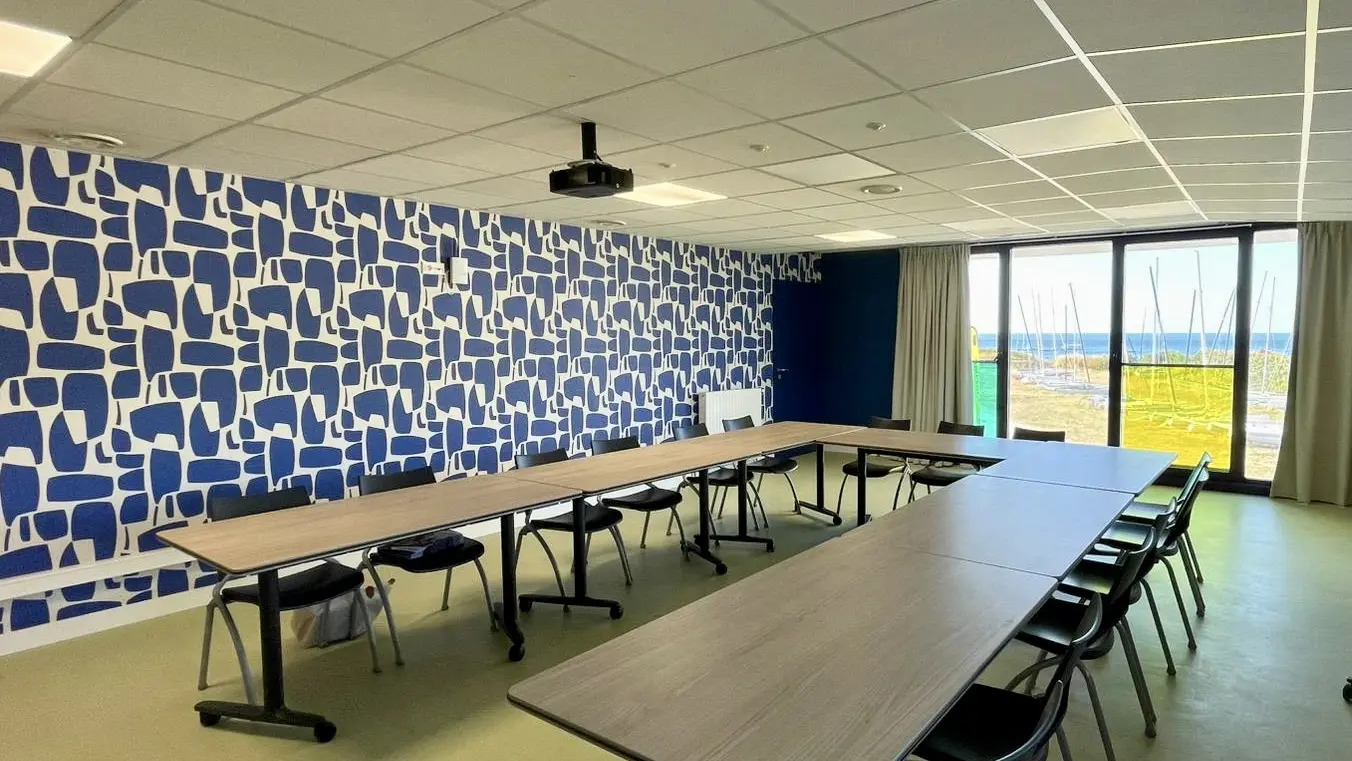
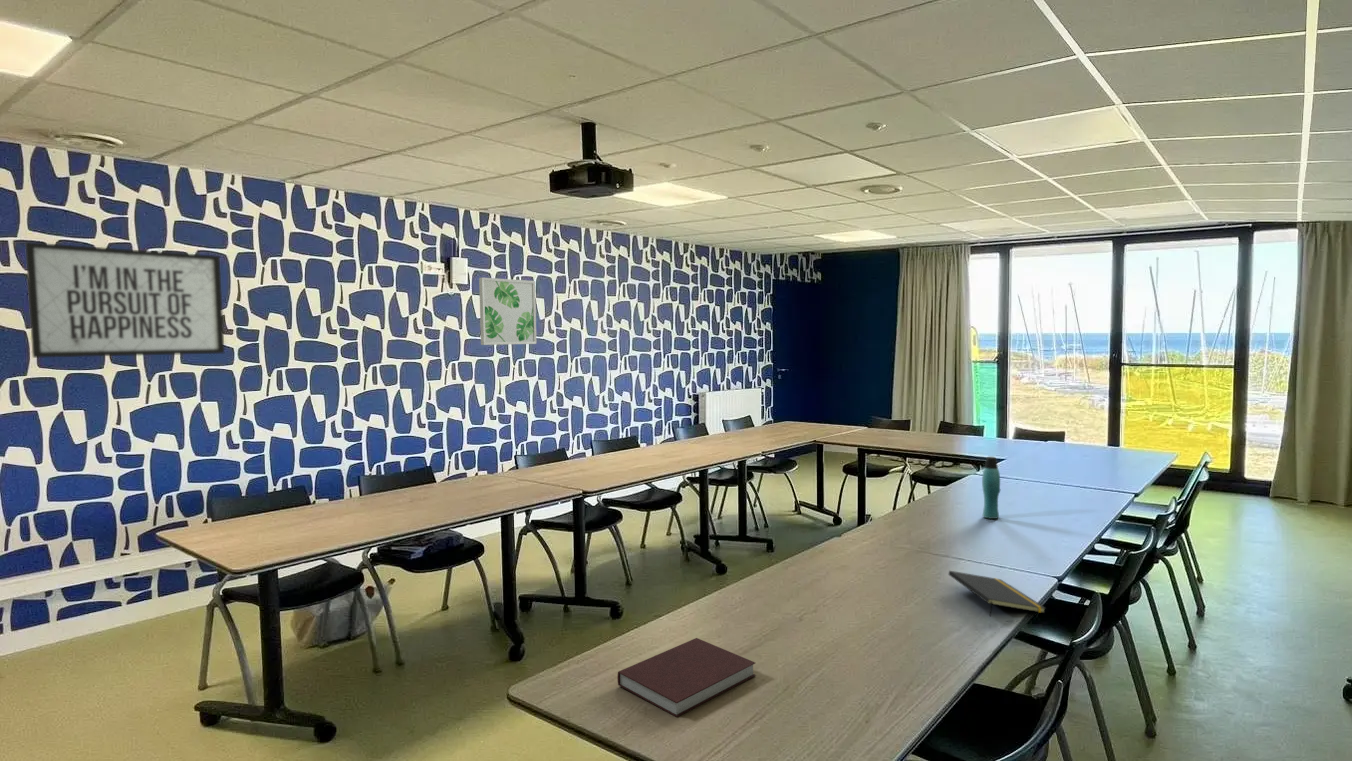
+ mirror (133, 302)
+ wall art (508, 311)
+ bottle (991, 487)
+ notebook (687, 673)
+ notepad (994, 590)
